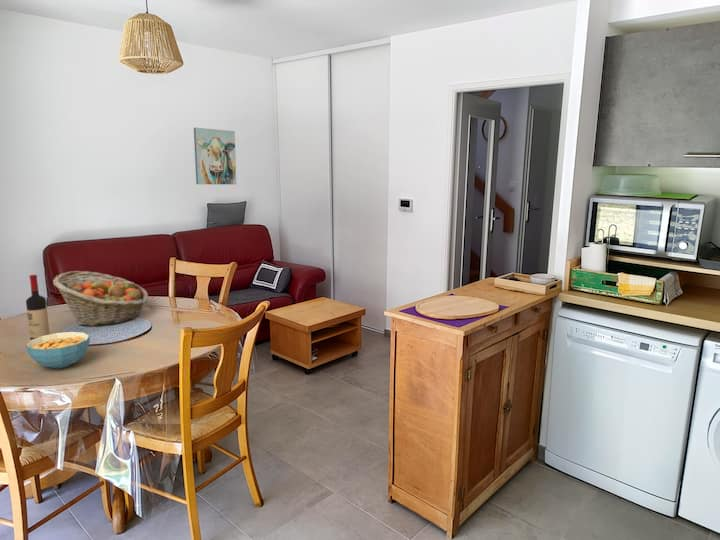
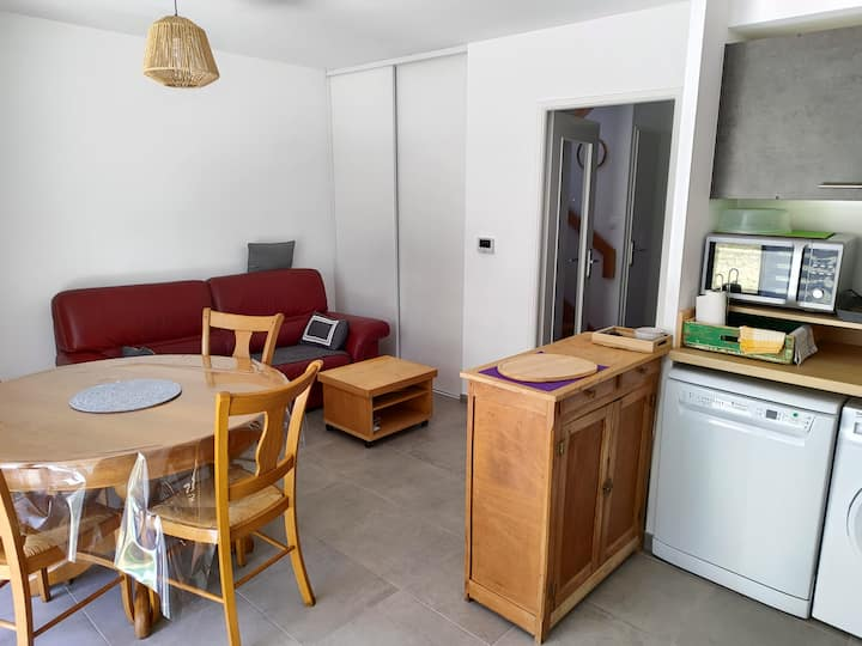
- fruit basket (103, 295)
- wall art (215, 157)
- wine bottle (37, 312)
- cereal bowl (60, 352)
